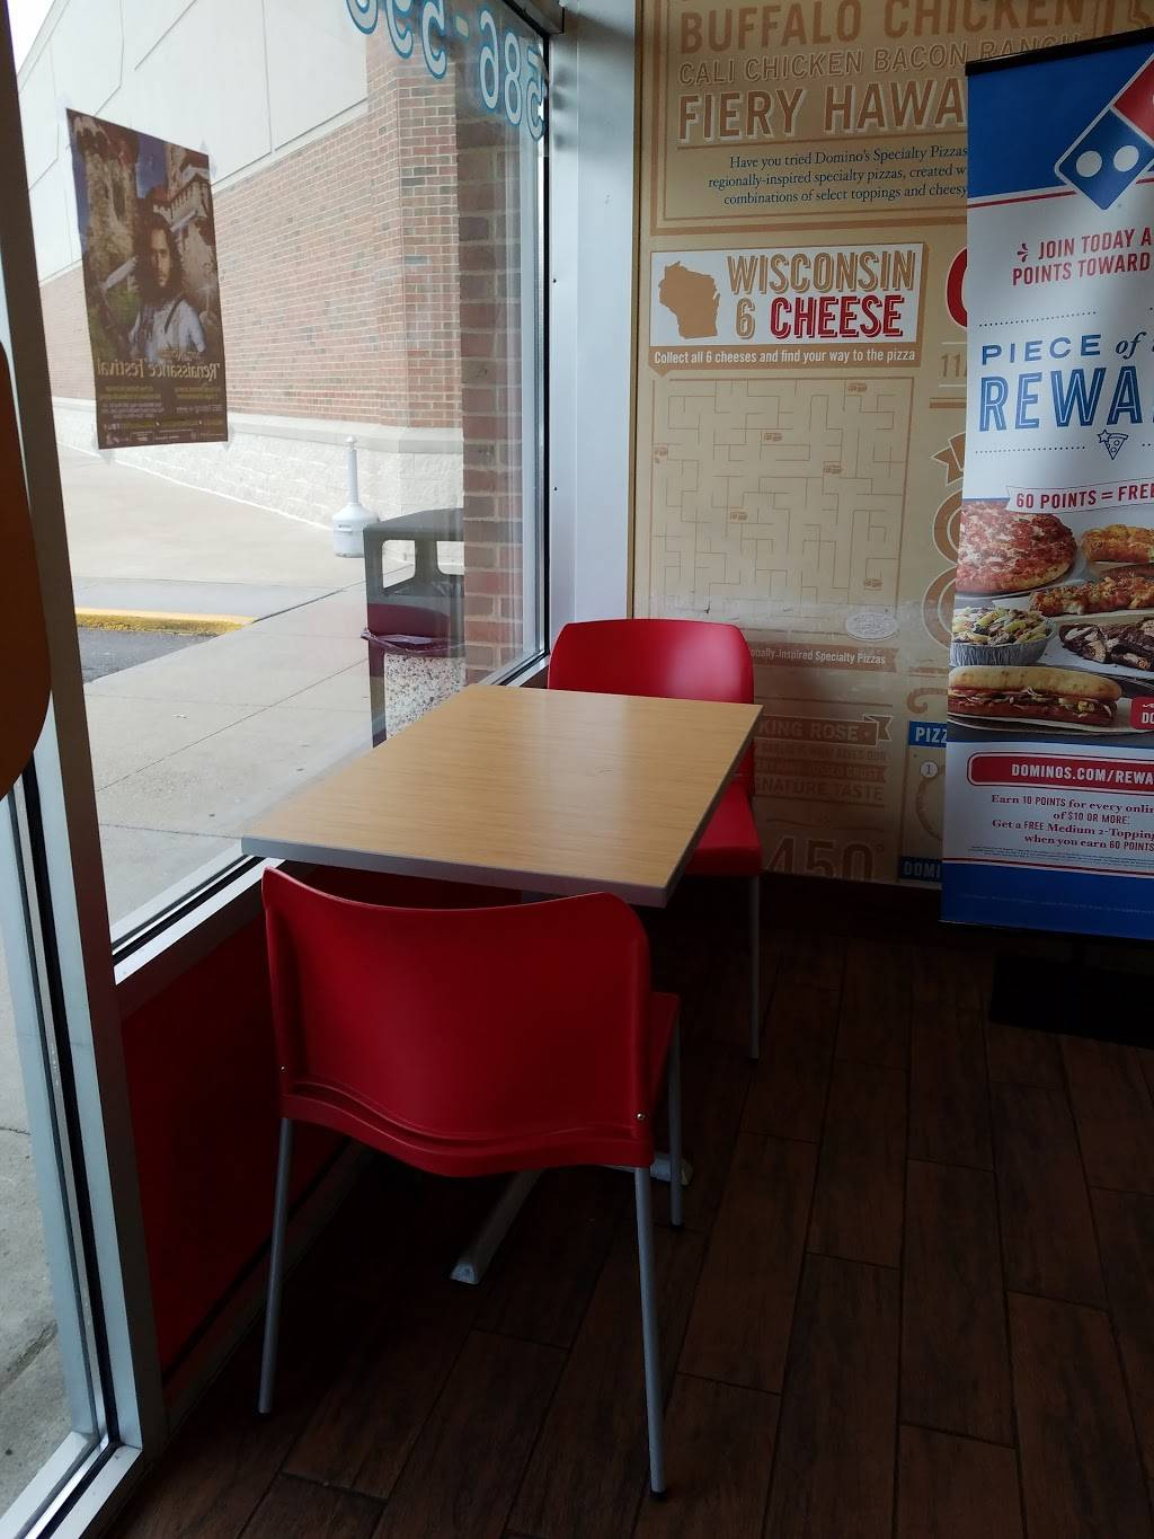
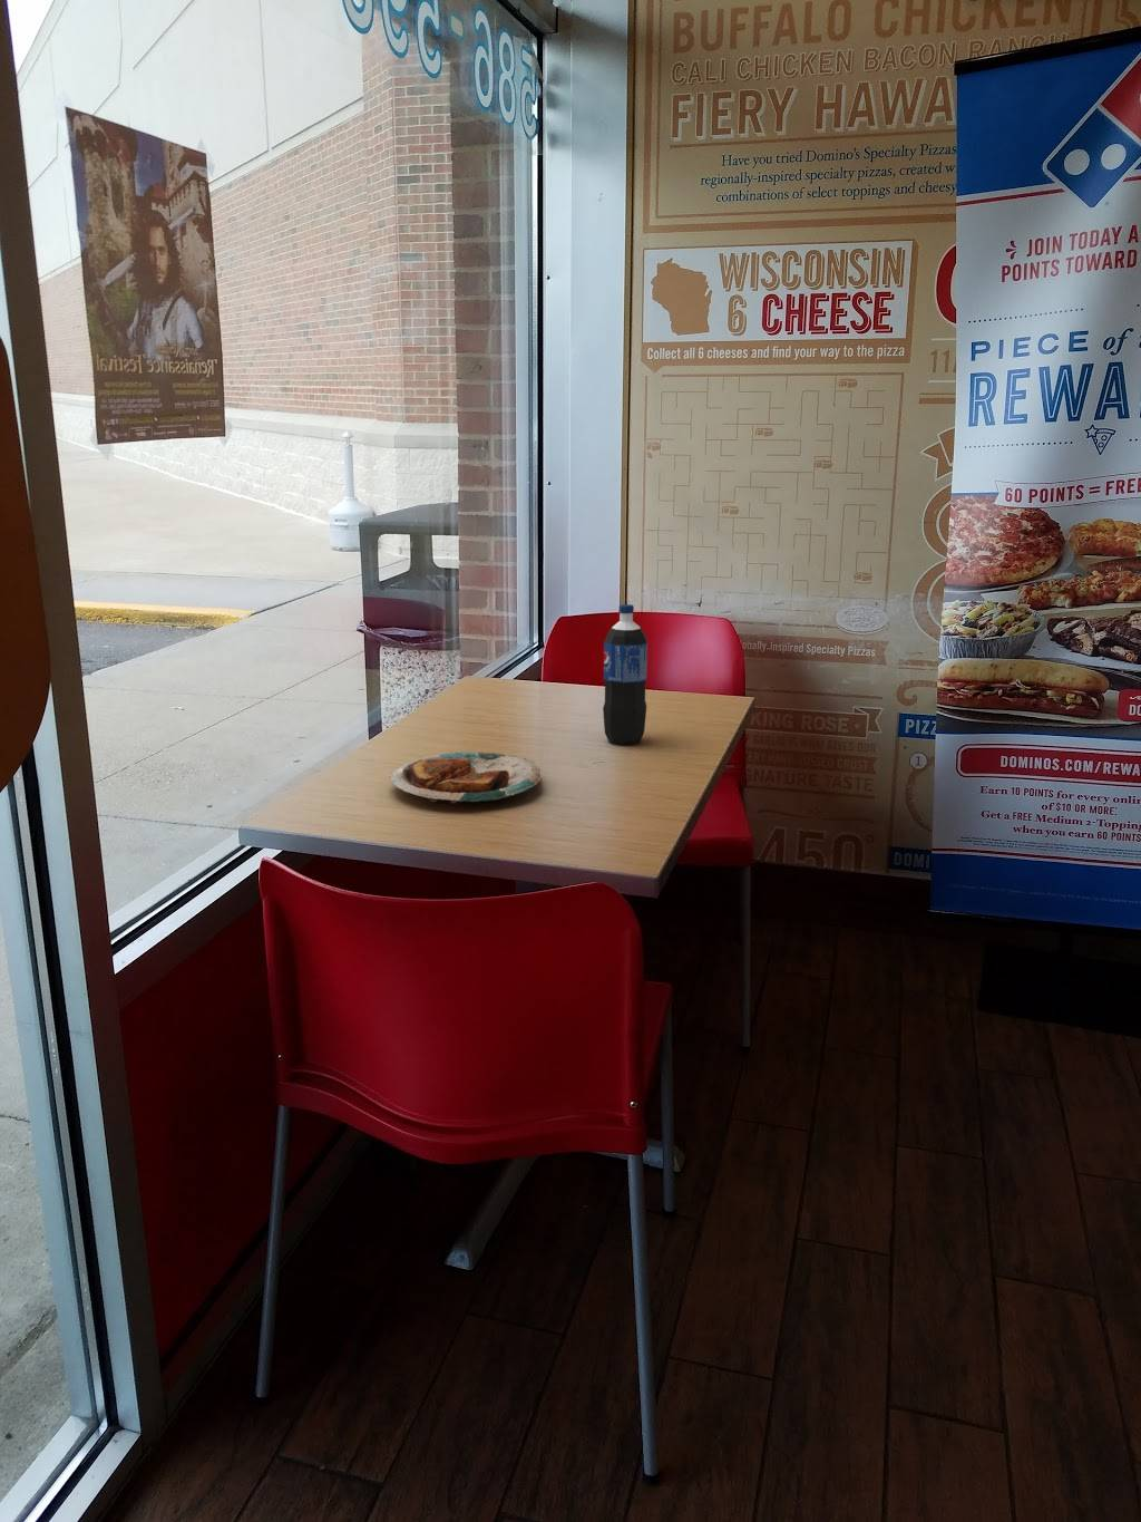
+ plate (469, 776)
+ pop (626, 674)
